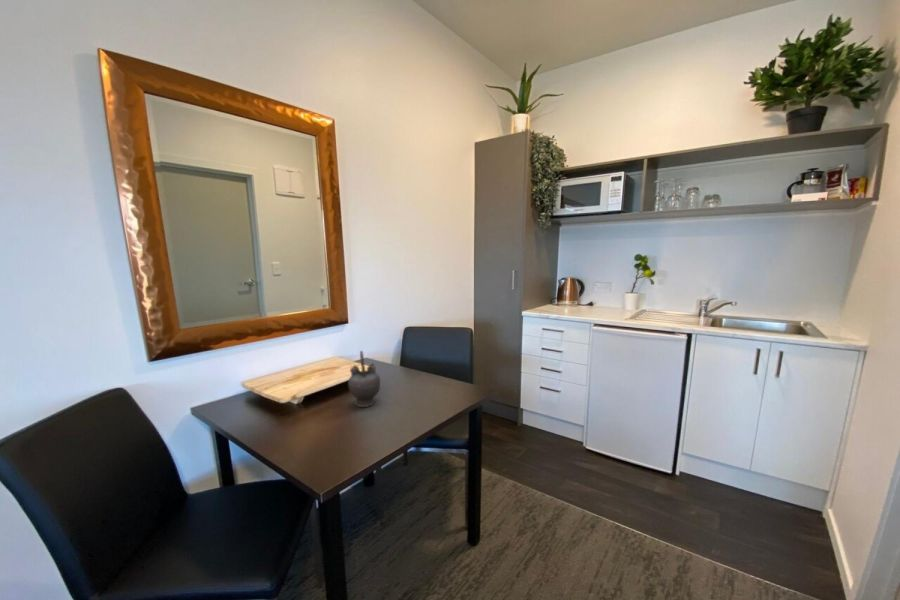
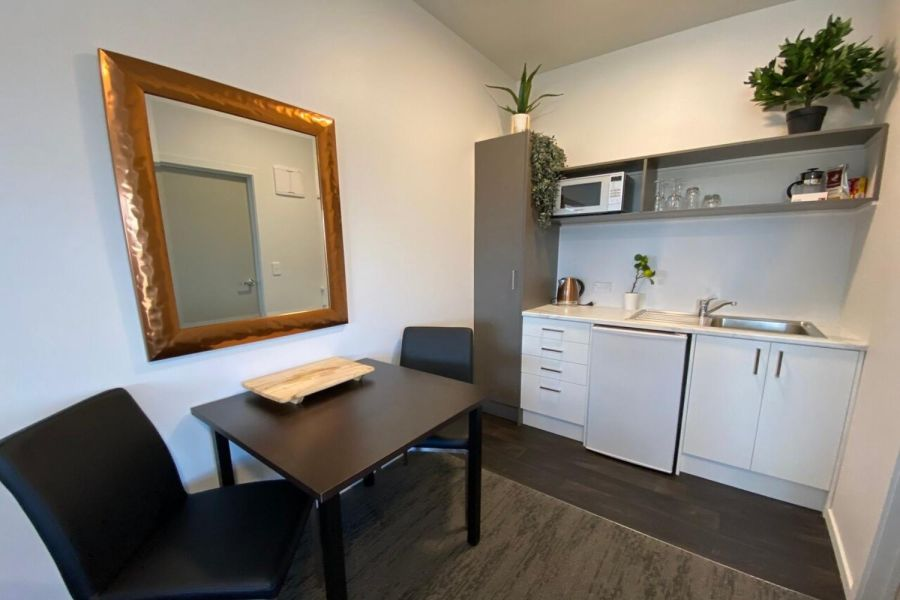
- teapot (364, 376)
